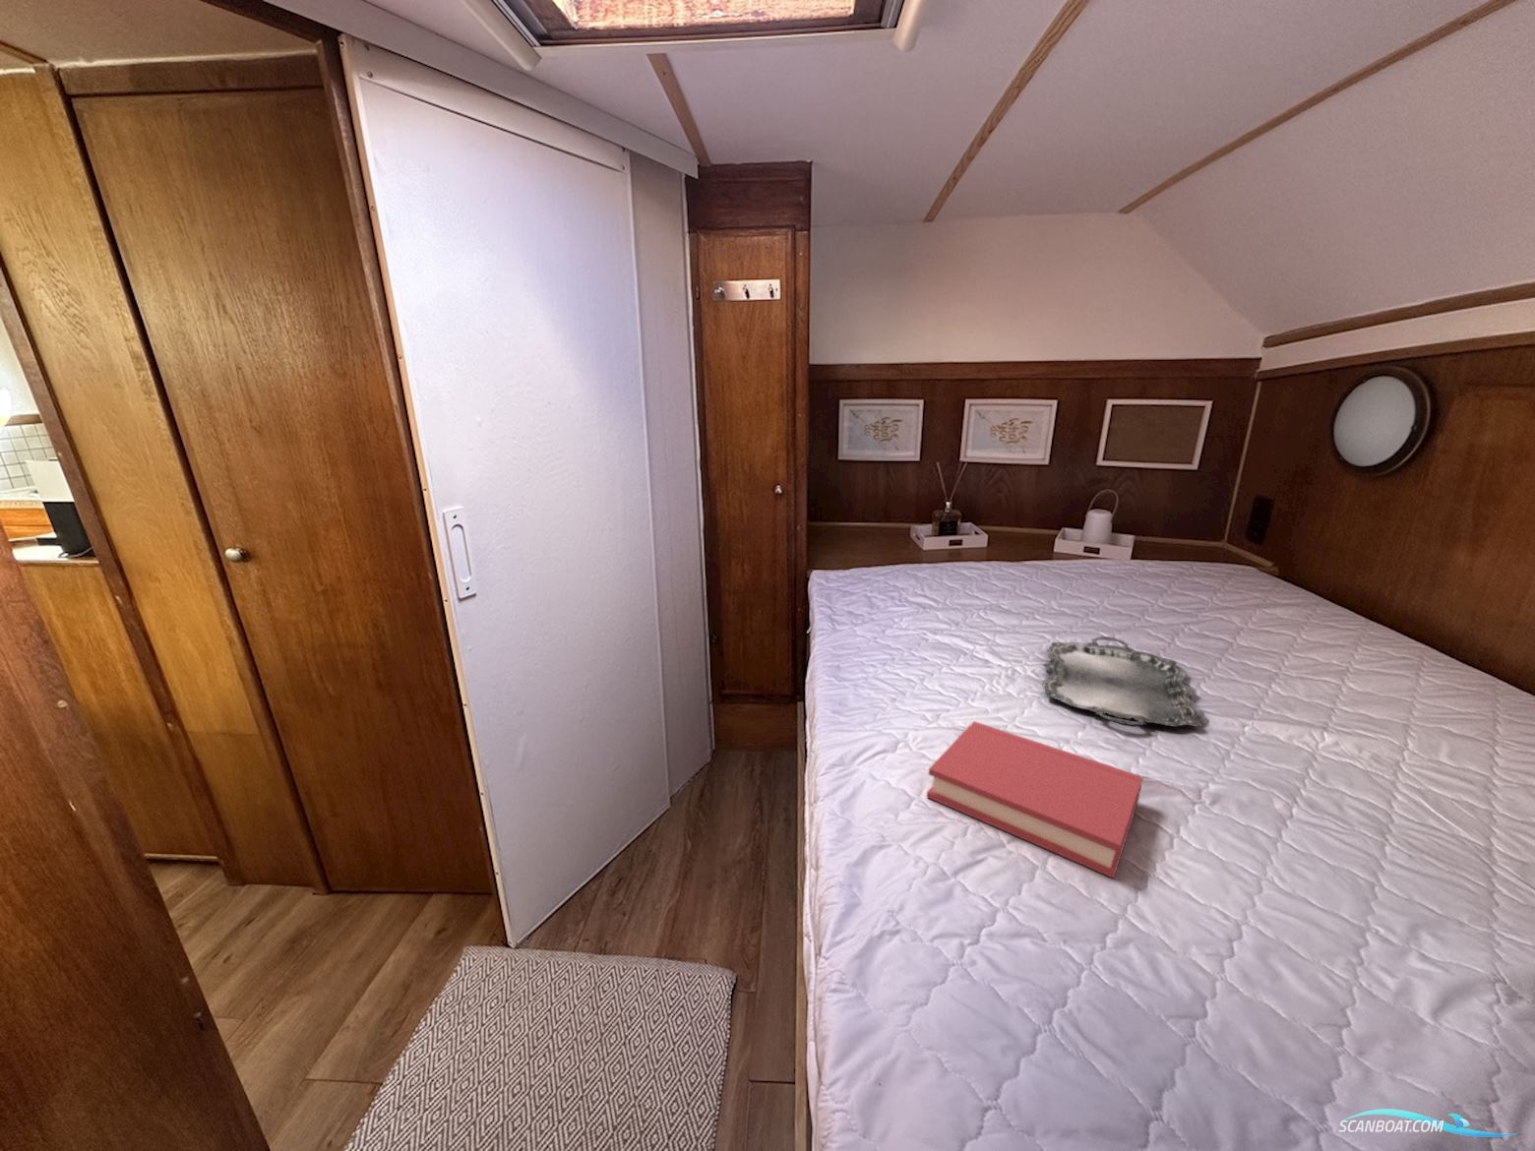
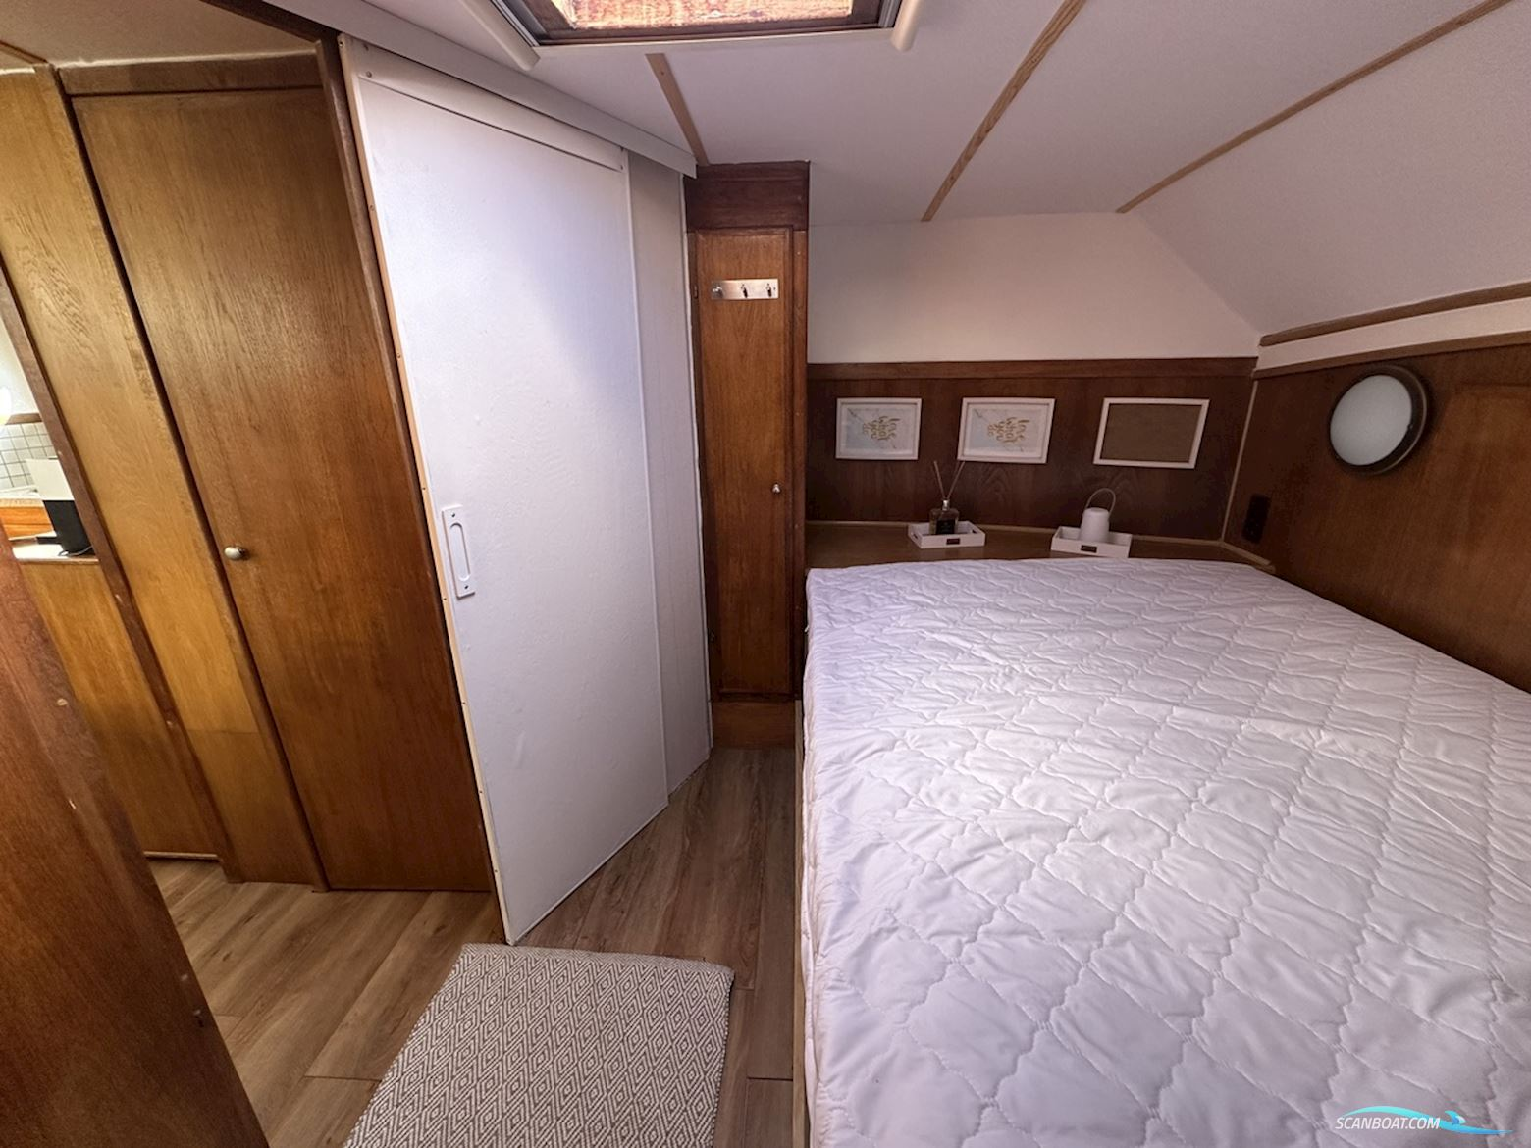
- hardback book (1032, 786)
- serving tray (1114, 678)
